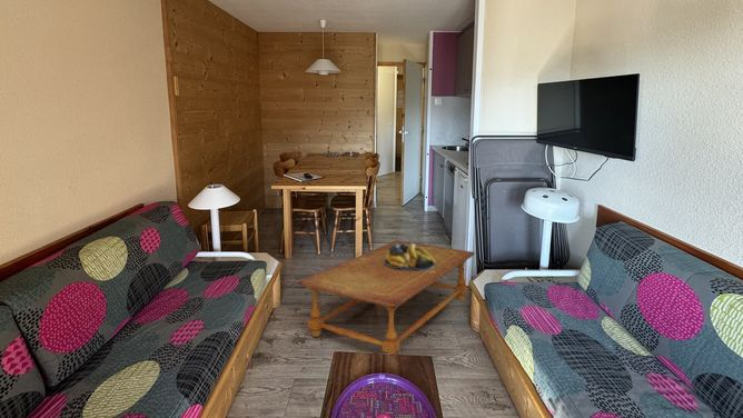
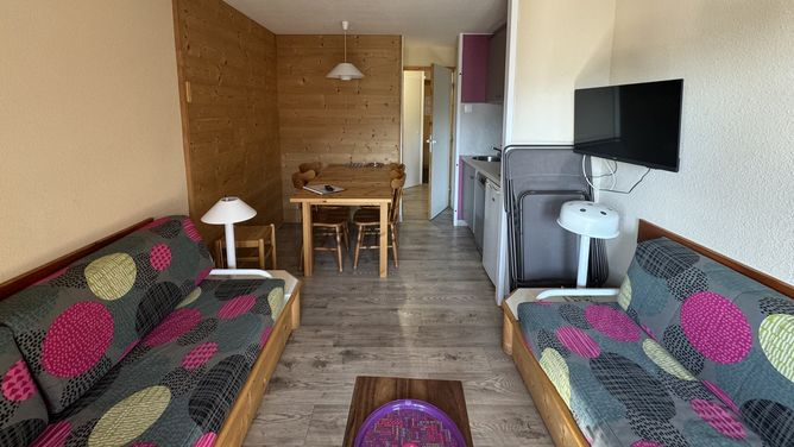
- fruit bowl (409, 253)
- coffee table (395, 290)
